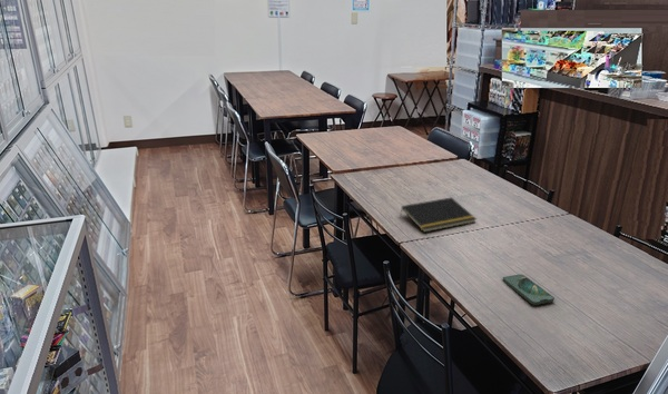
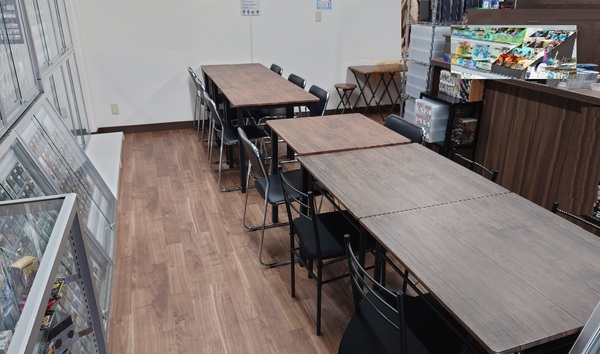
- smartphone (527, 288)
- notepad (438, 214)
